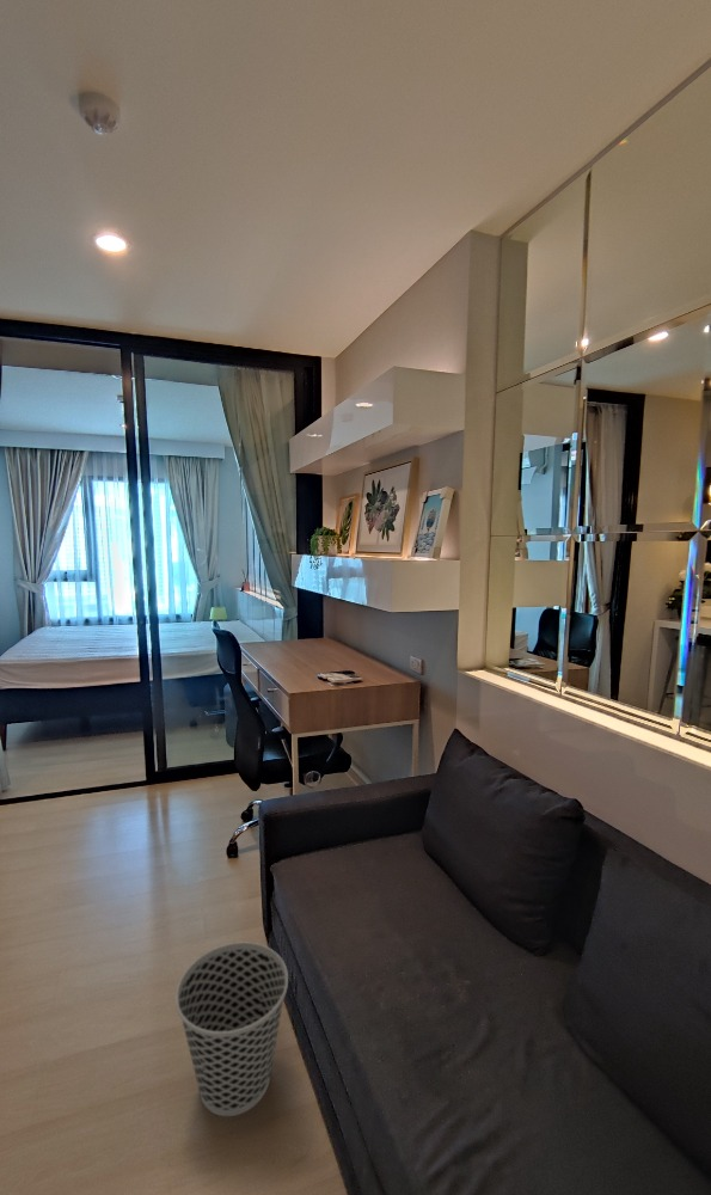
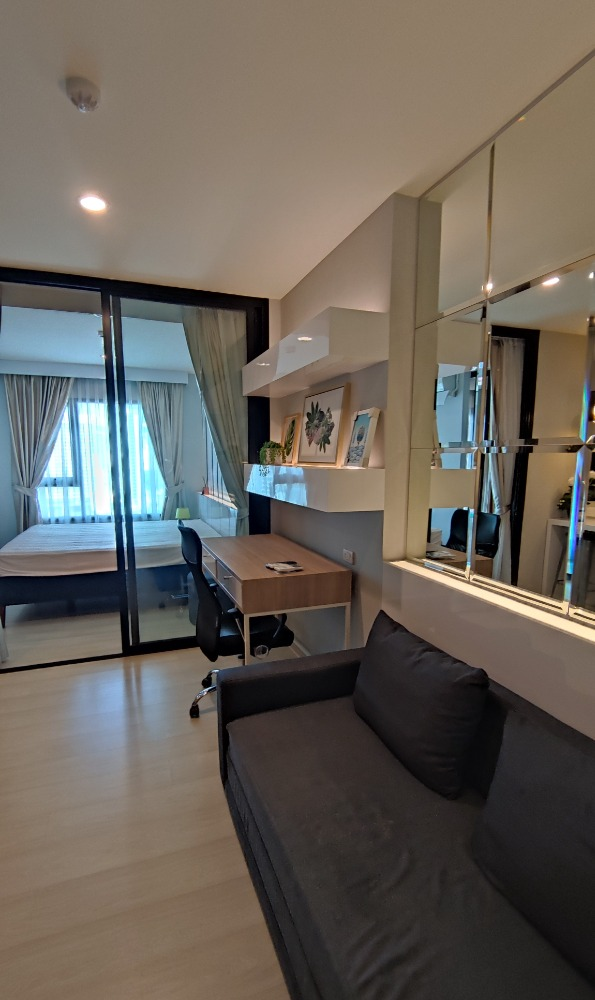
- wastebasket (234, 1031)
